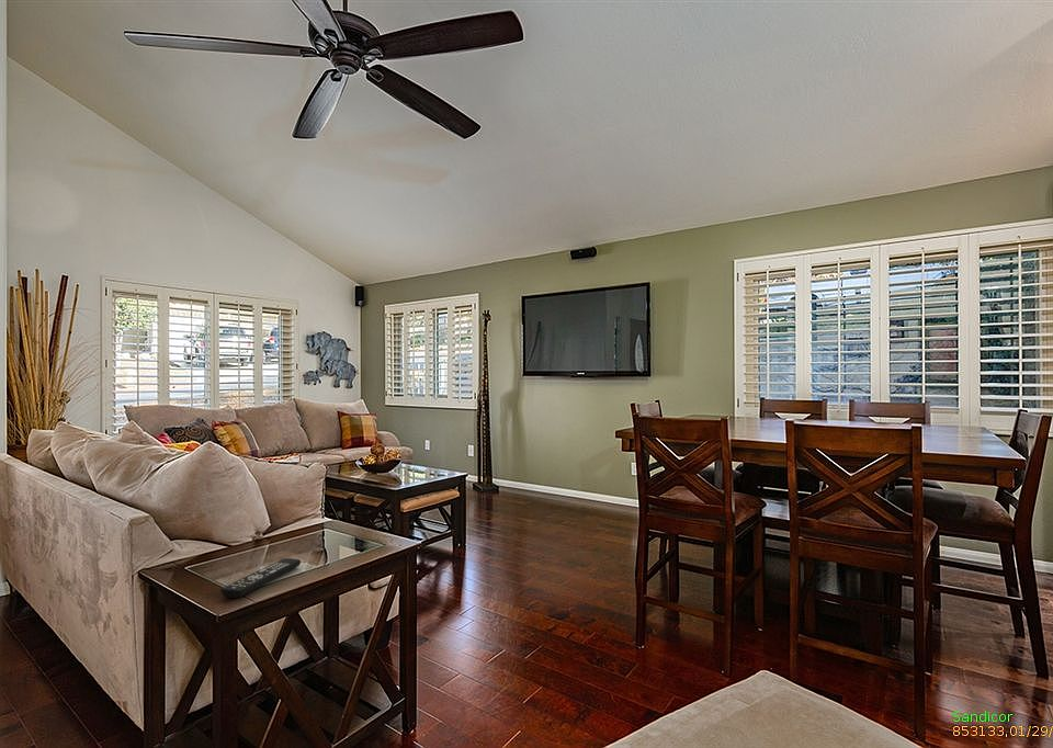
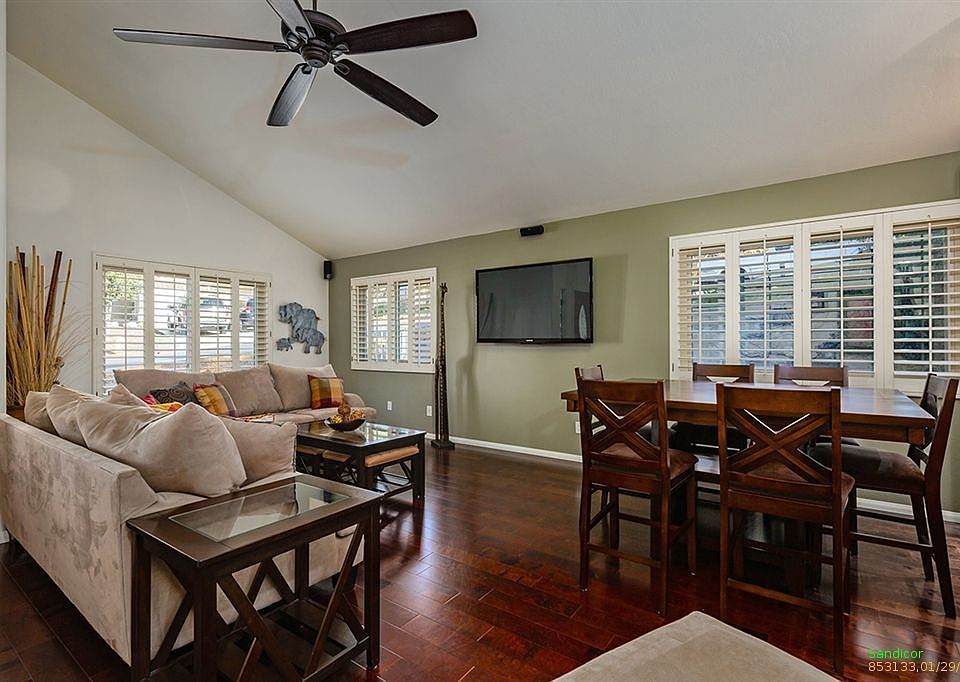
- remote control (263, 576)
